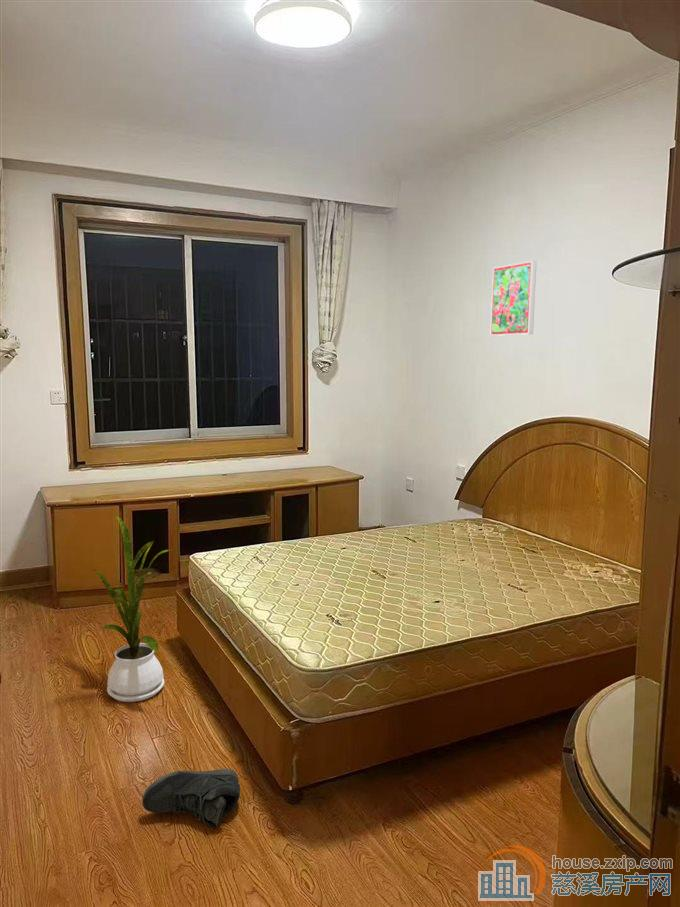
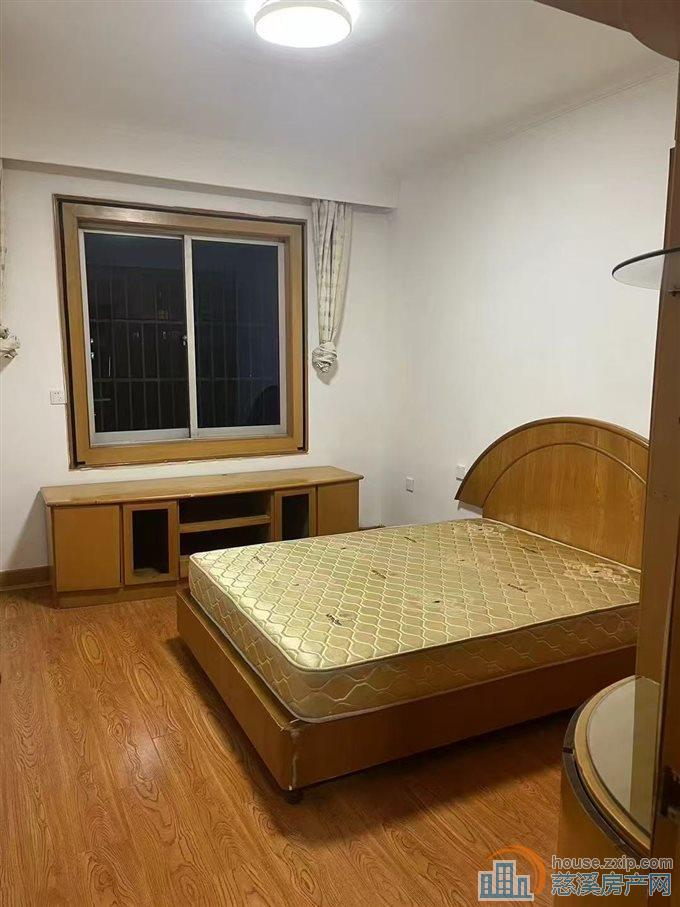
- house plant (133, 608)
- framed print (512, 299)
- sneaker (193, 799)
